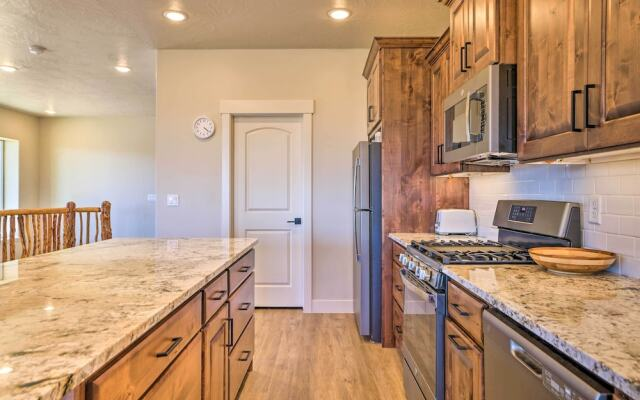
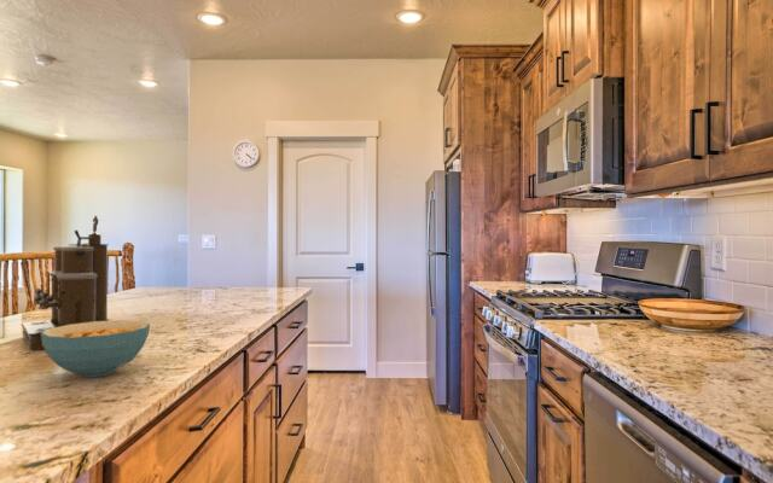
+ coffee maker (69, 277)
+ cereal bowl (98, 350)
